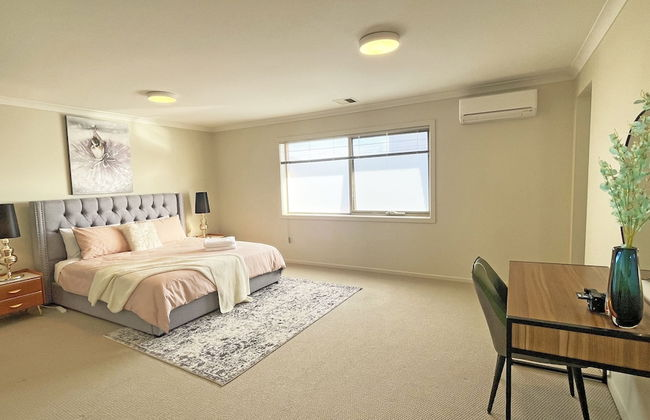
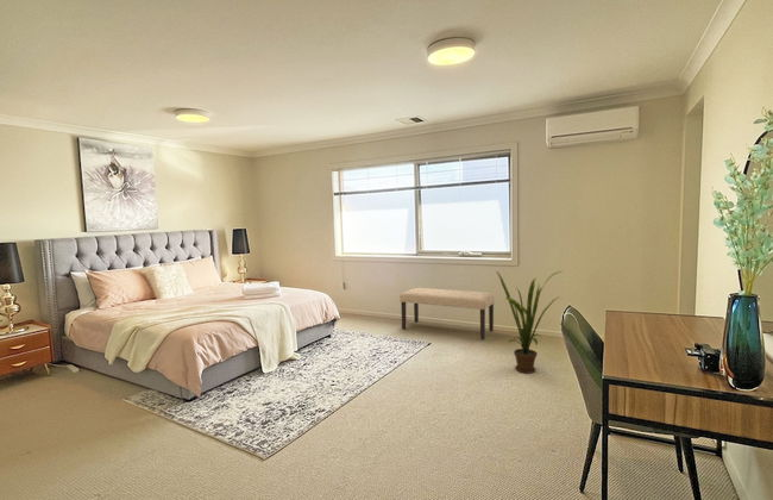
+ bench (446, 305)
+ house plant (530, 320)
